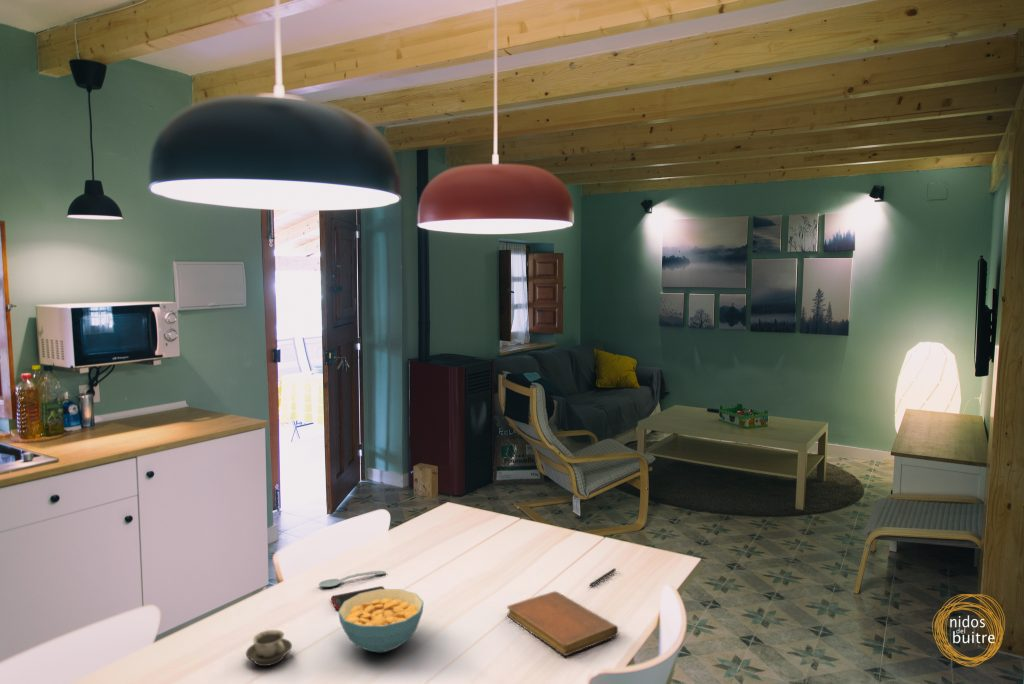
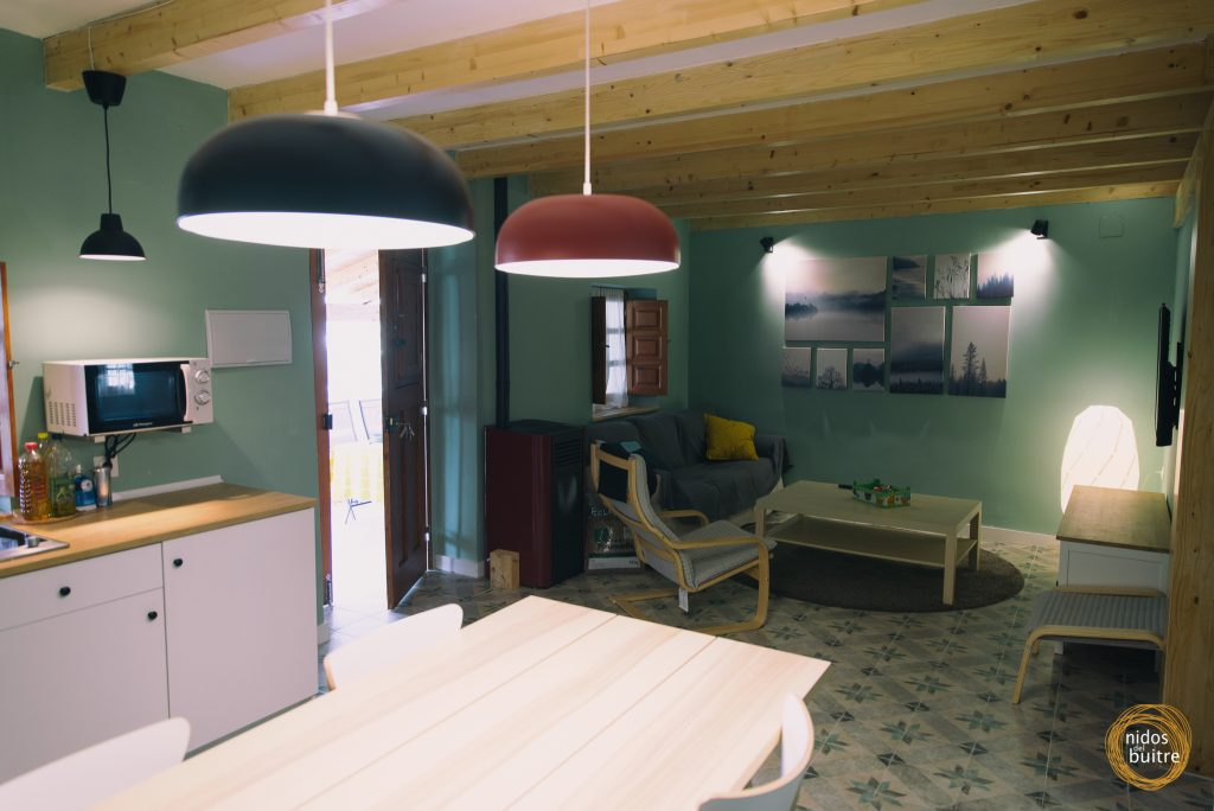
- cereal bowl (382, 626)
- spoon (353, 576)
- pen (602, 577)
- notebook (560, 620)
- cell phone (357, 594)
- cup (269, 647)
